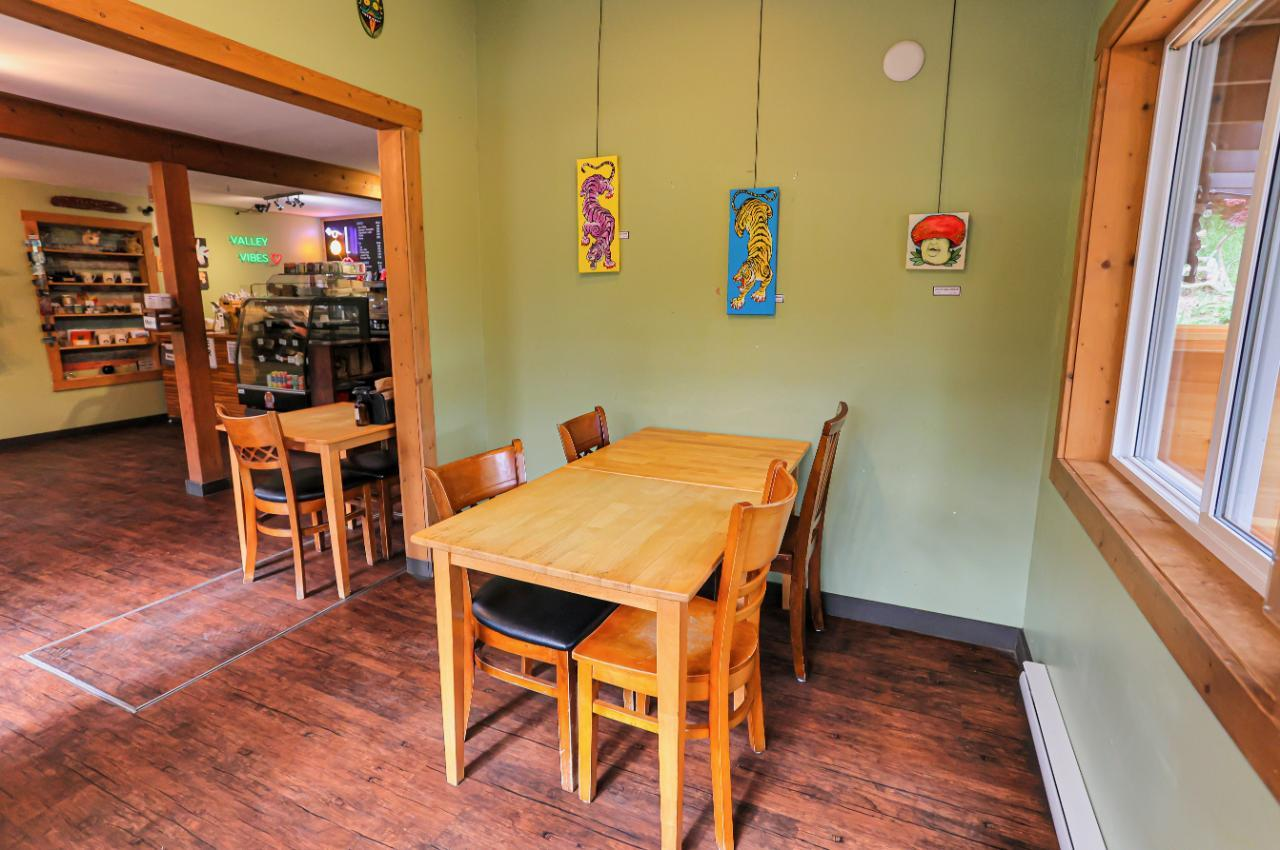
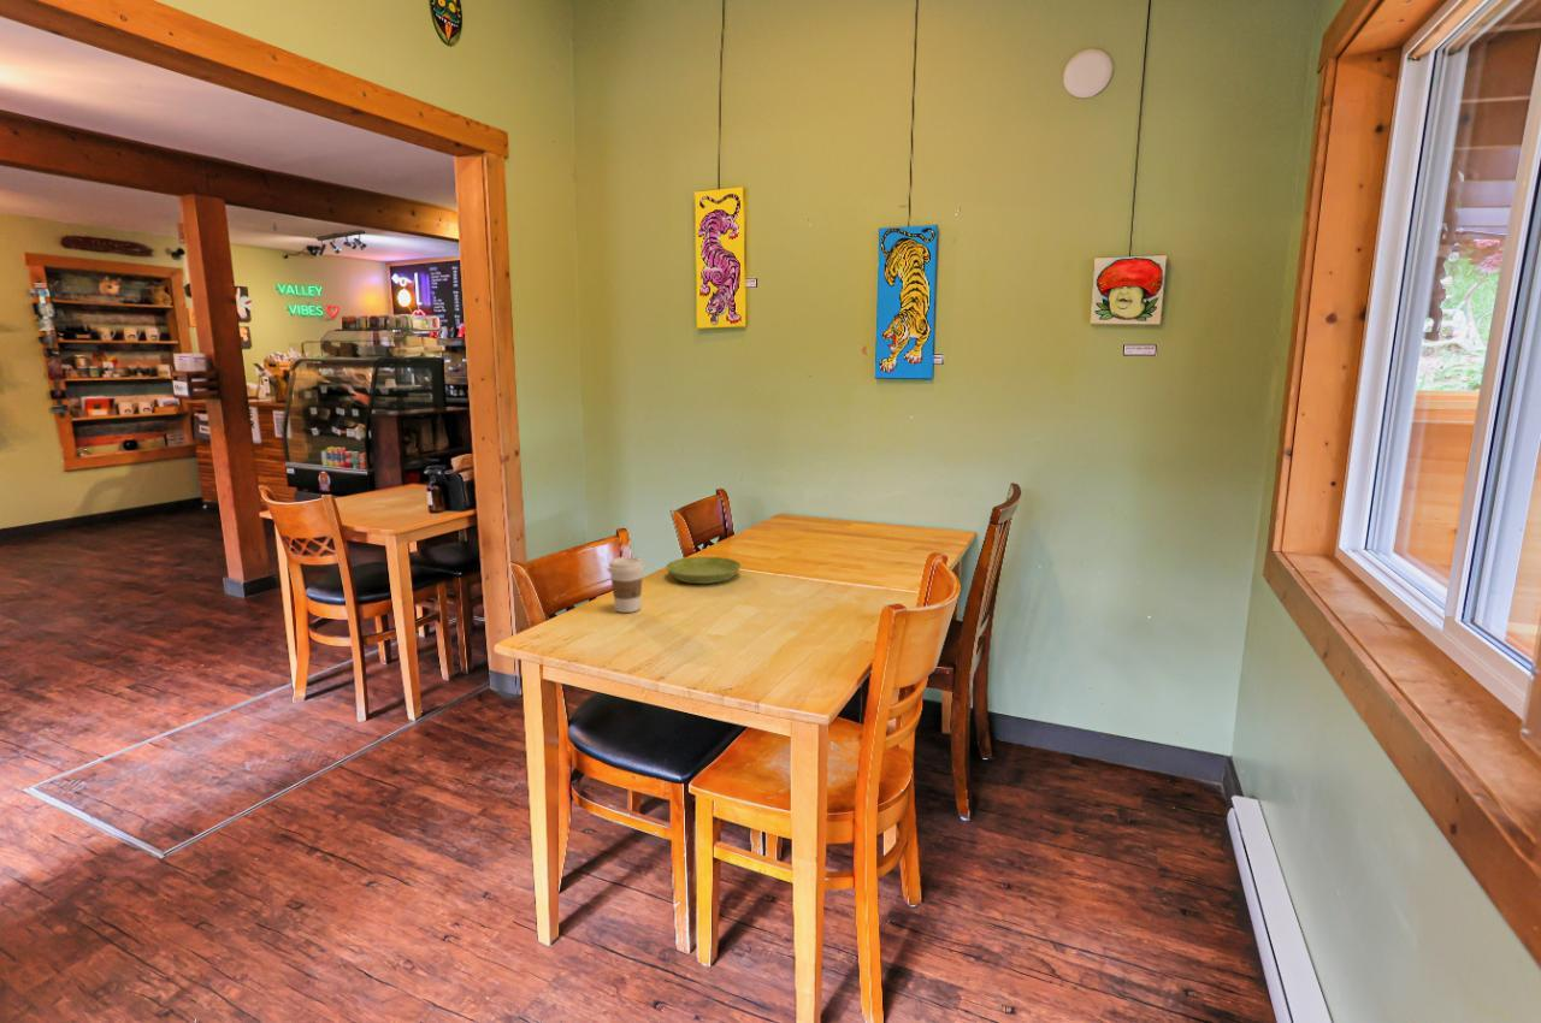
+ coffee cup (626, 584)
+ saucer (703, 570)
